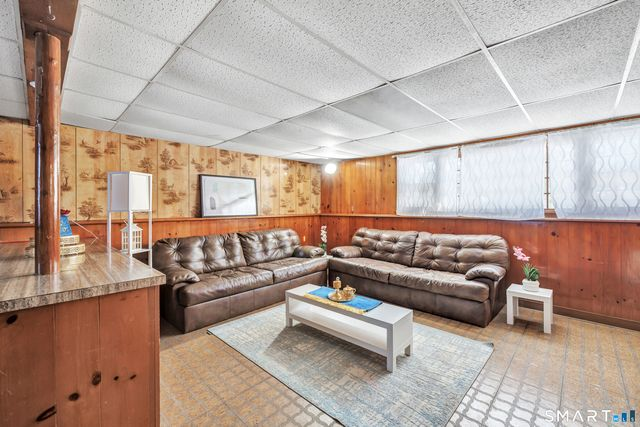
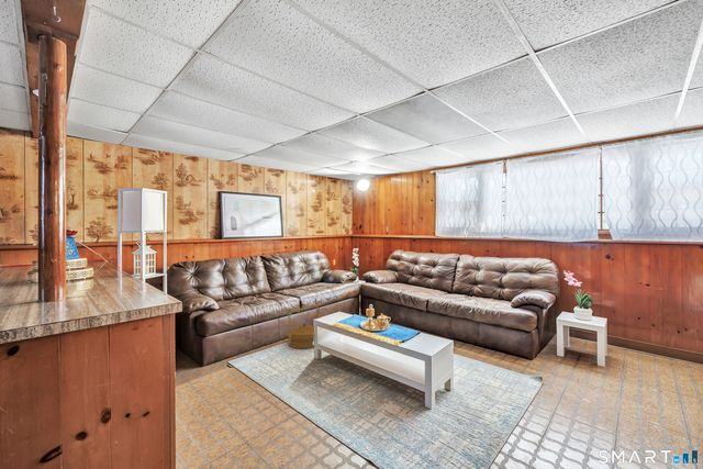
+ woven basket (304, 324)
